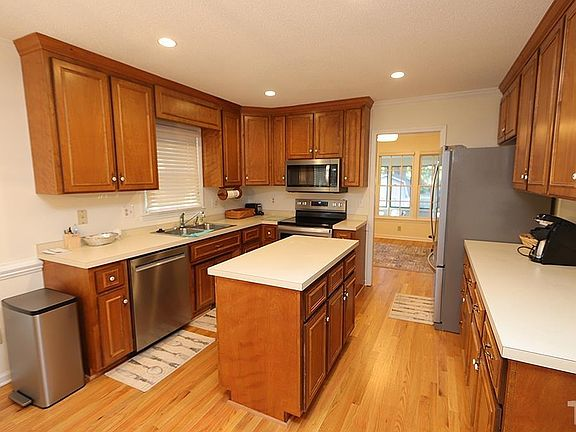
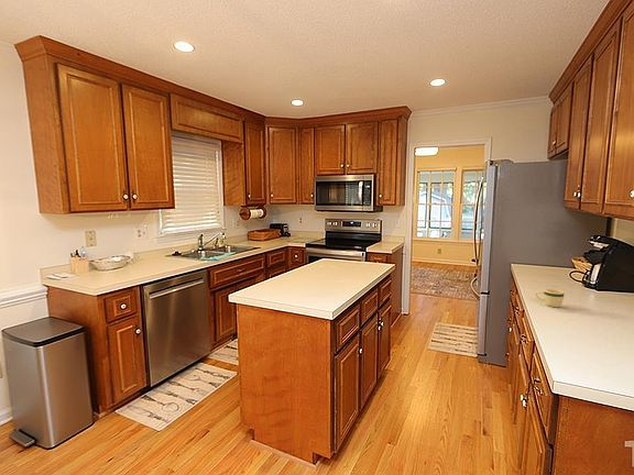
+ mug (548, 297)
